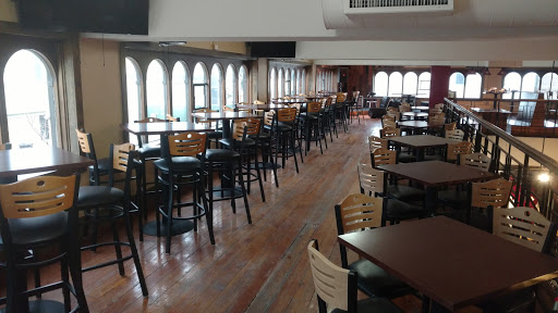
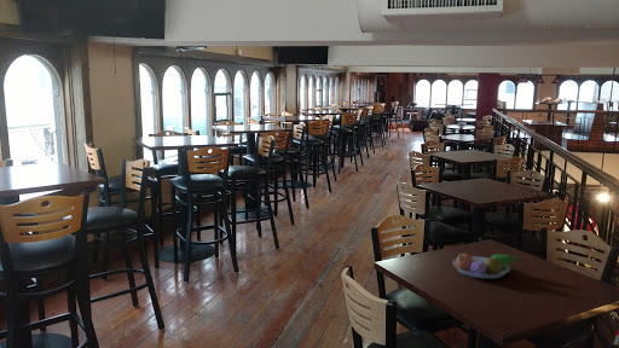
+ fruit bowl (484, 260)
